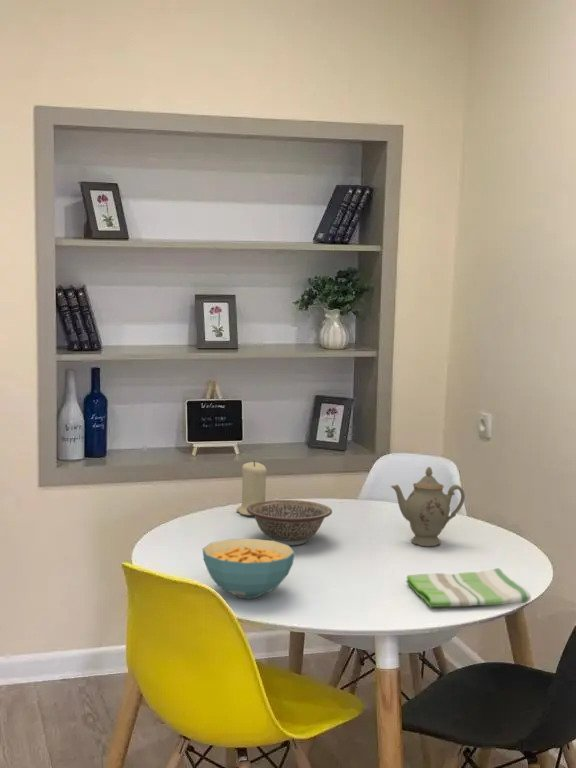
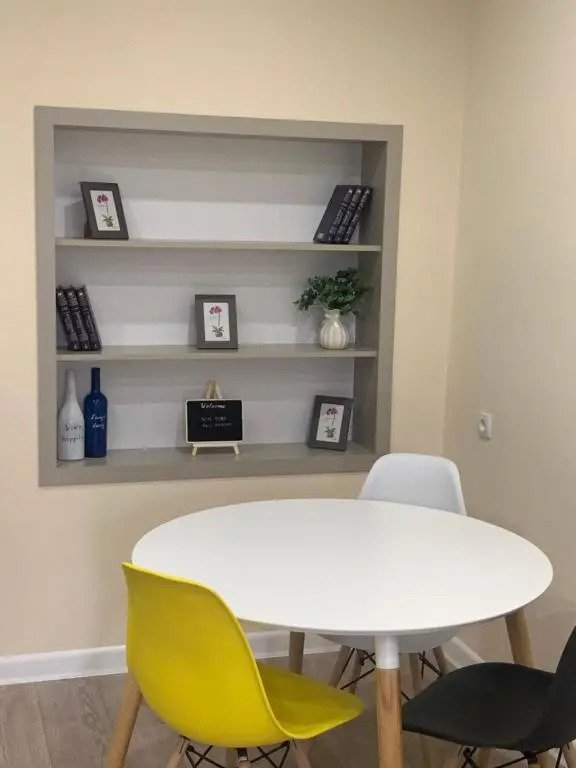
- cereal bowl (248, 572)
- chinaware (427, 504)
- decorative bowl (289, 524)
- dish towel (466, 586)
- candle (253, 486)
